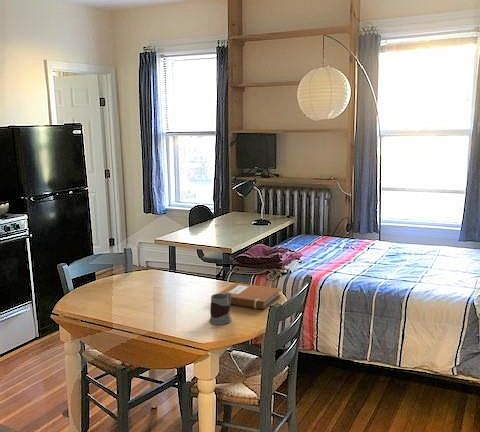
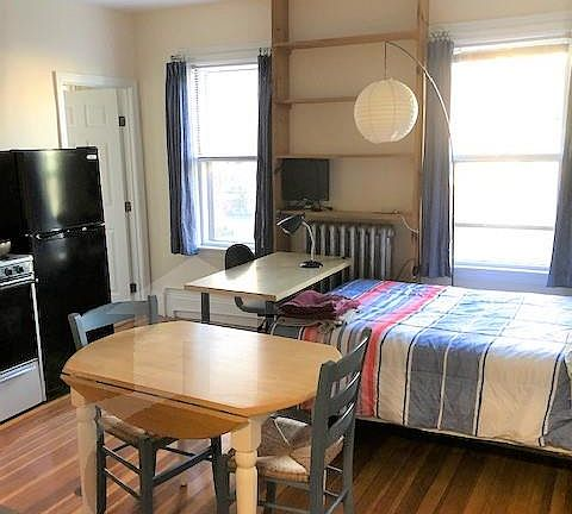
- mug (222, 307)
- notebook (247, 295)
